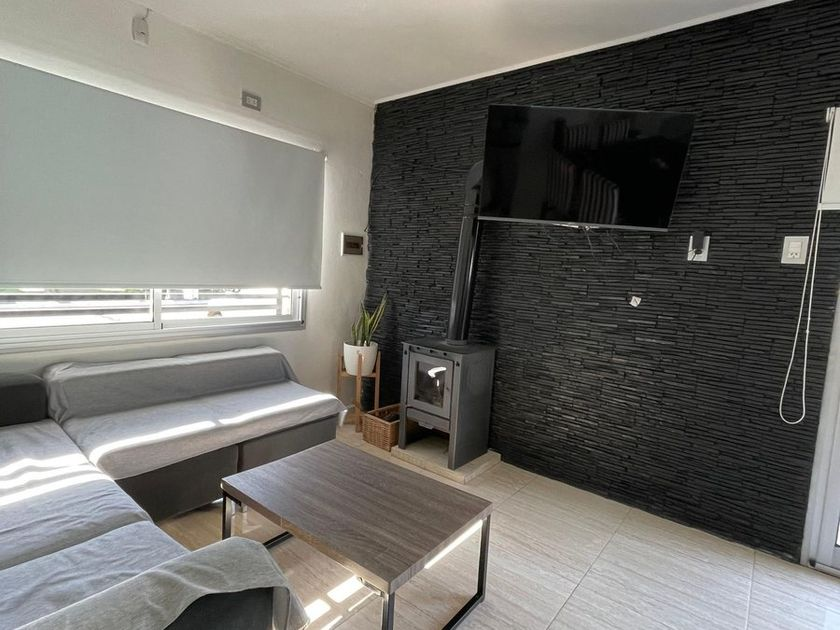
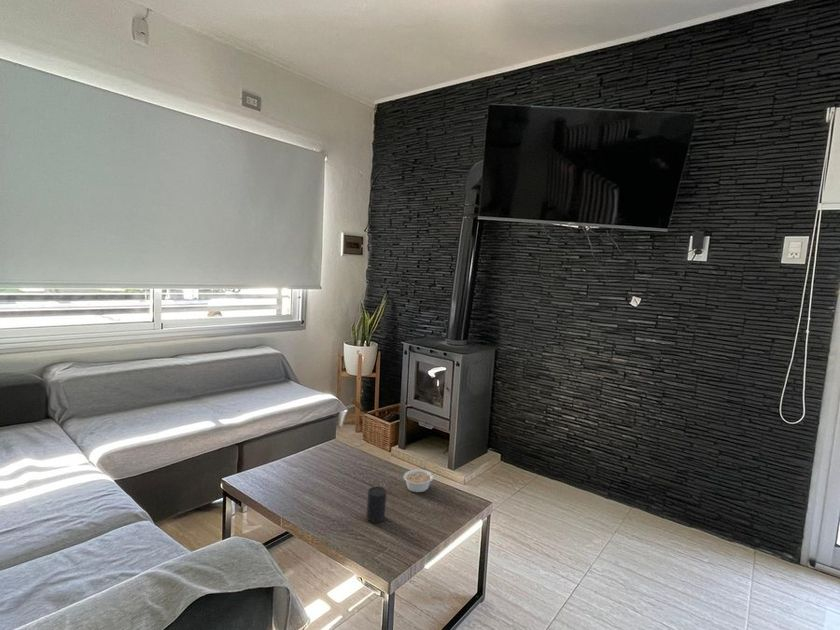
+ legume (418, 480)
+ cup (376, 504)
